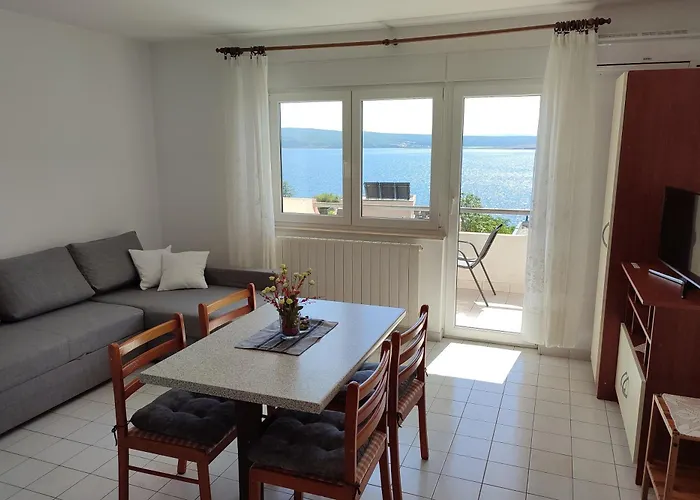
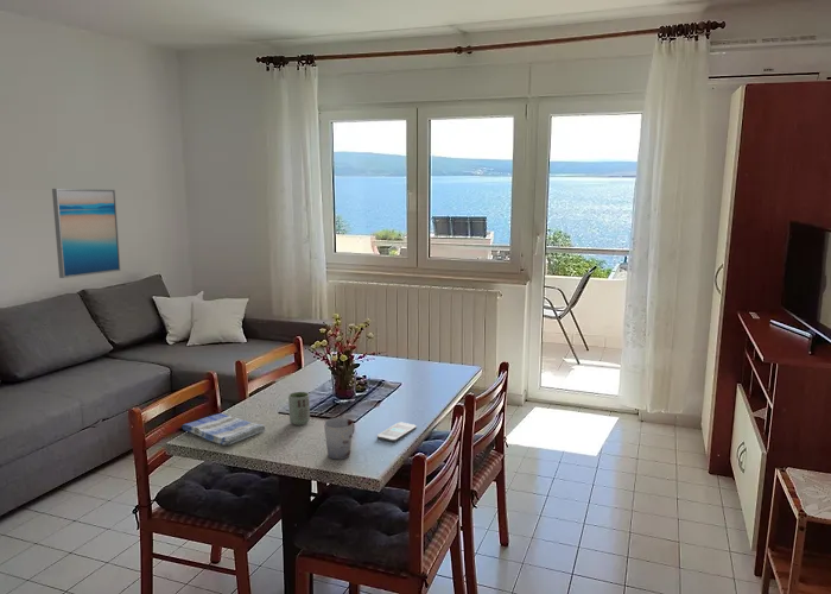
+ cup (342, 436)
+ dish towel (223, 426)
+ wall art (88, 232)
+ cup (299, 407)
+ smartphone (397, 431)
